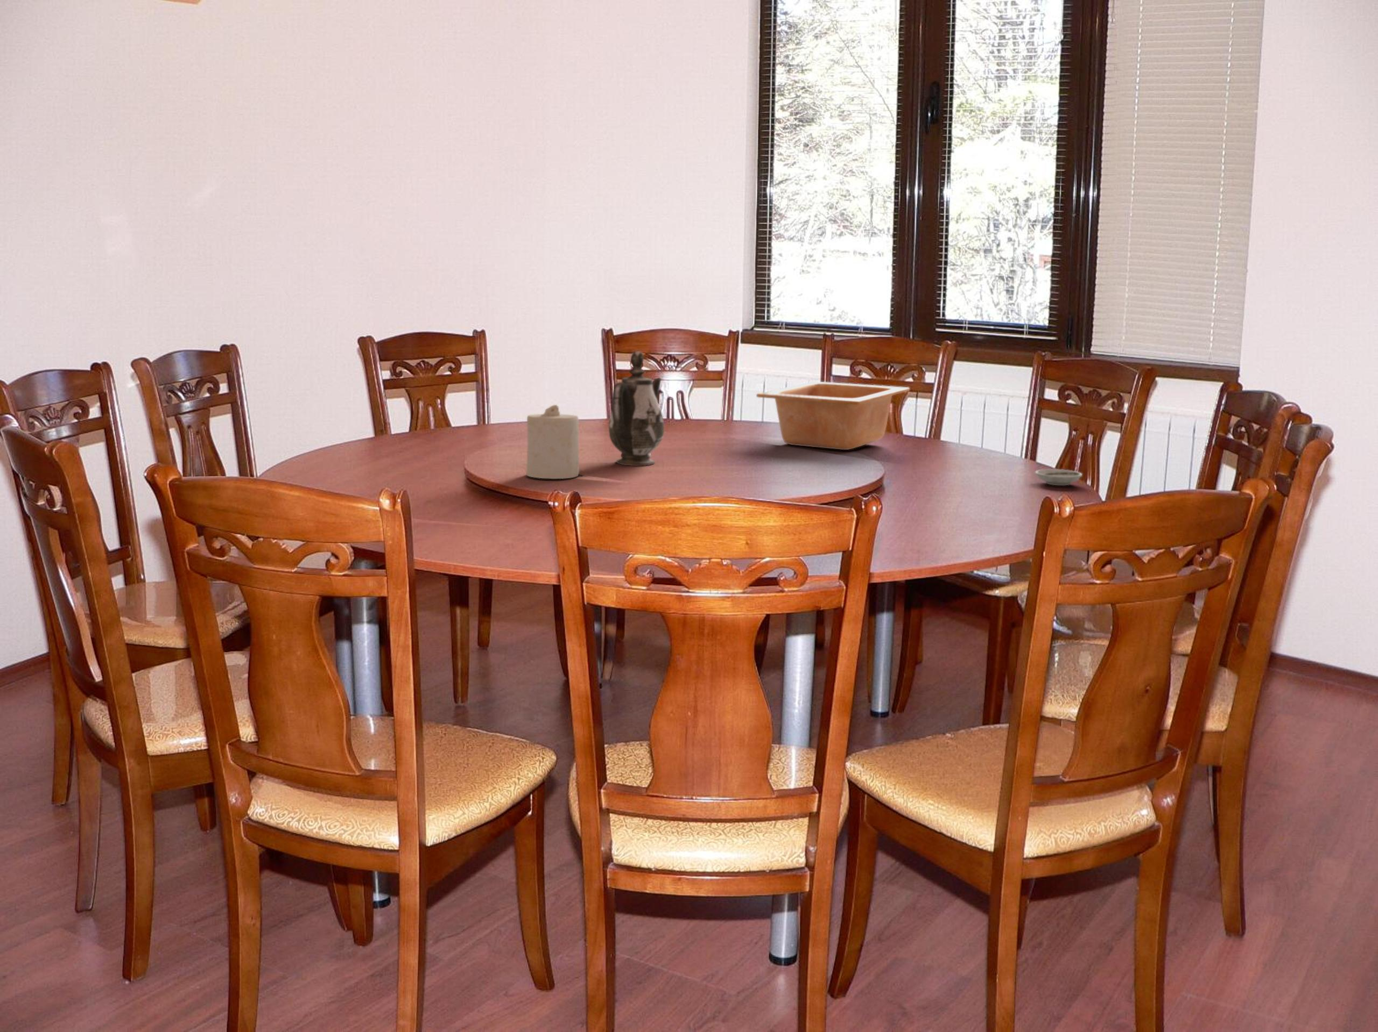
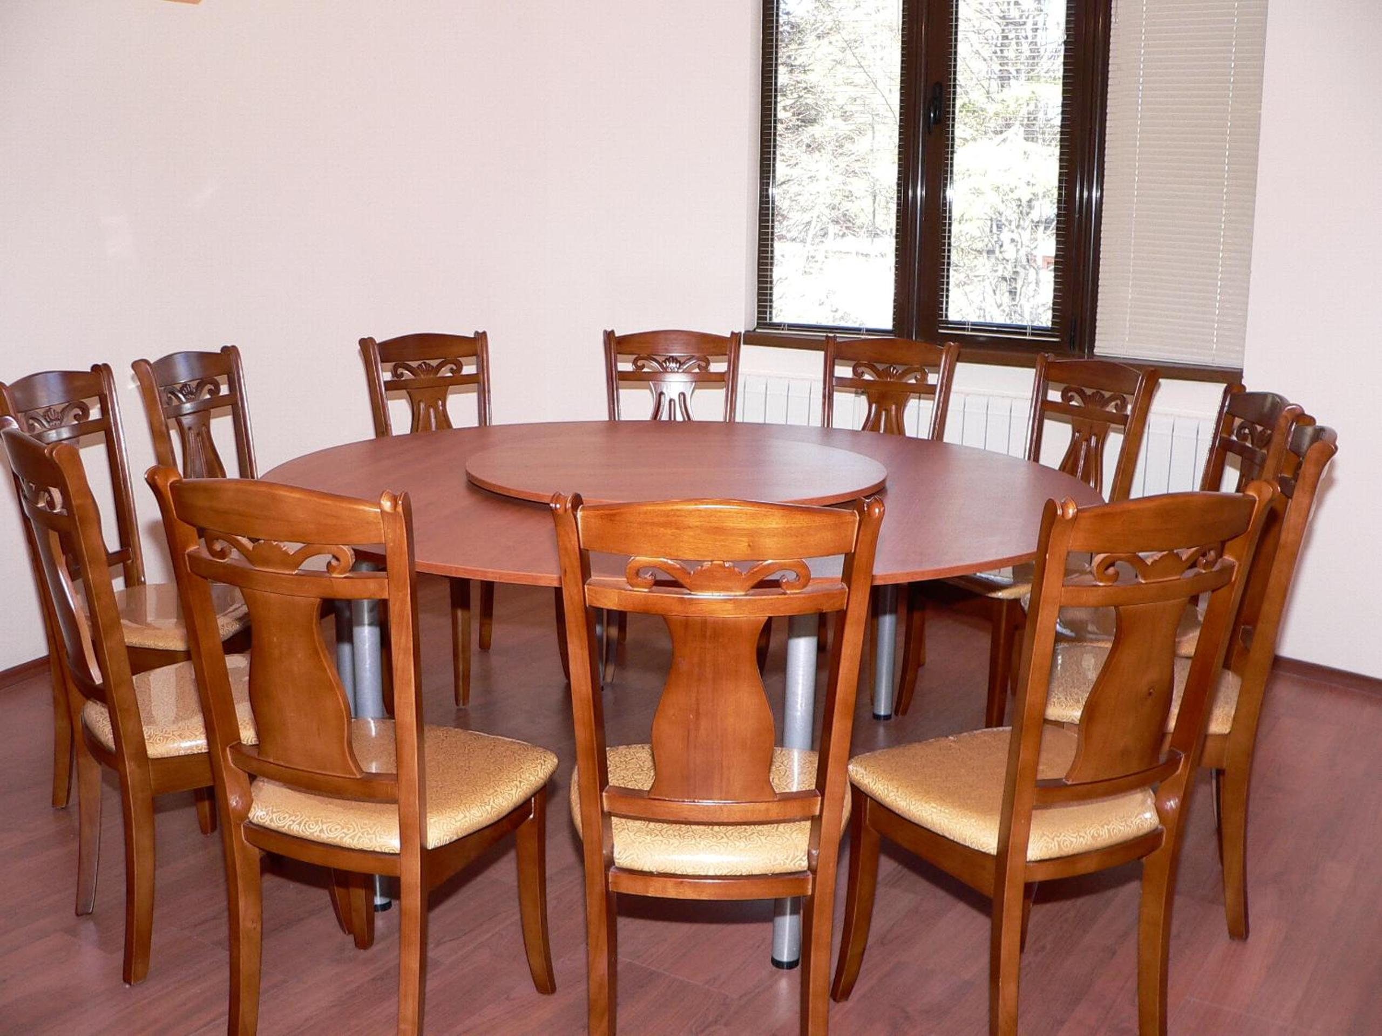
- candle (551, 440)
- teapot (637, 408)
- saucer (1058, 478)
- serving bowl (832, 416)
